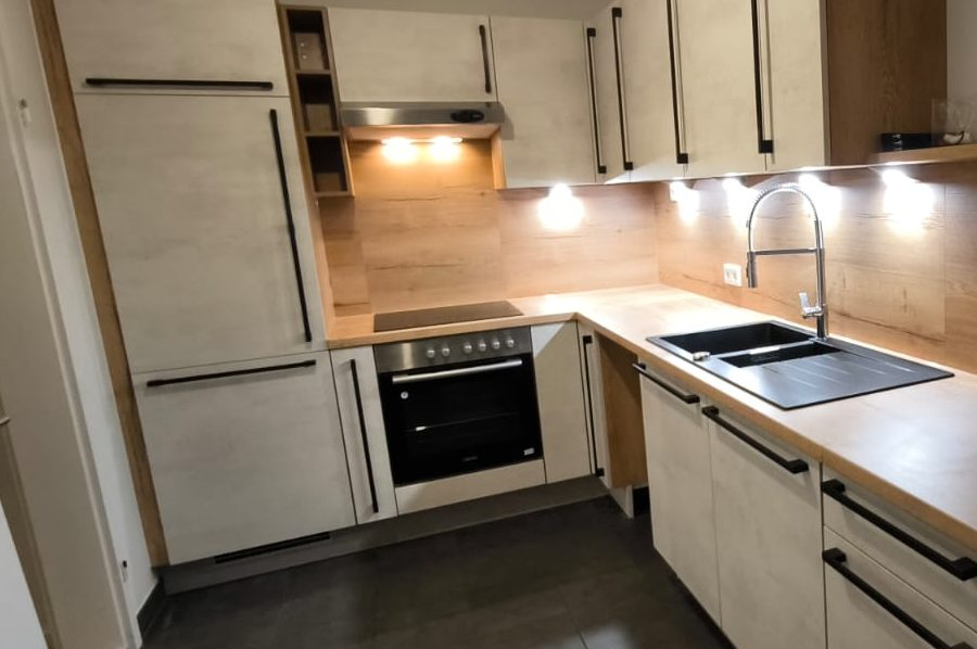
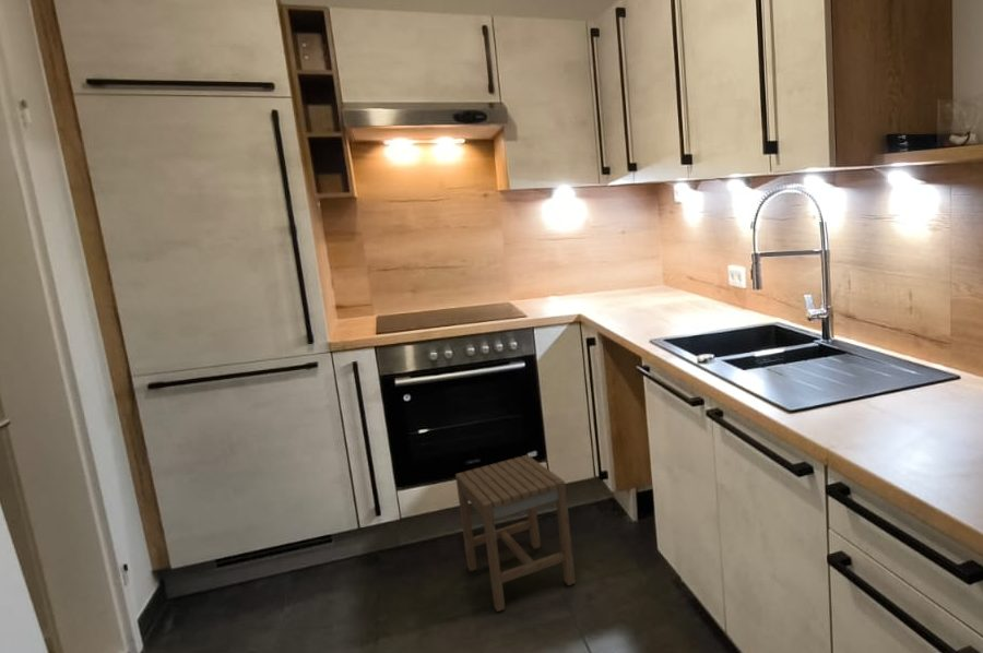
+ stool (513, 526)
